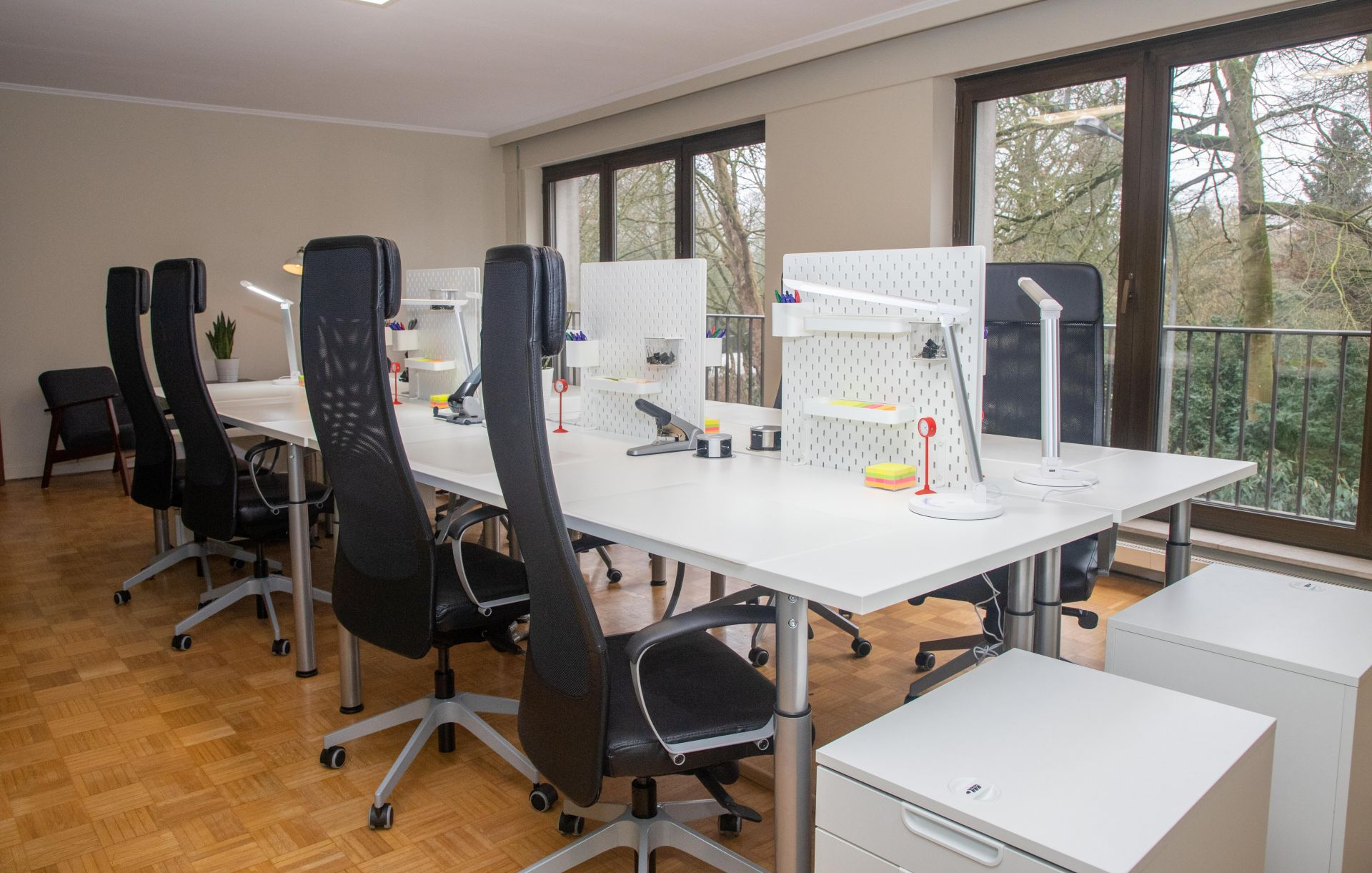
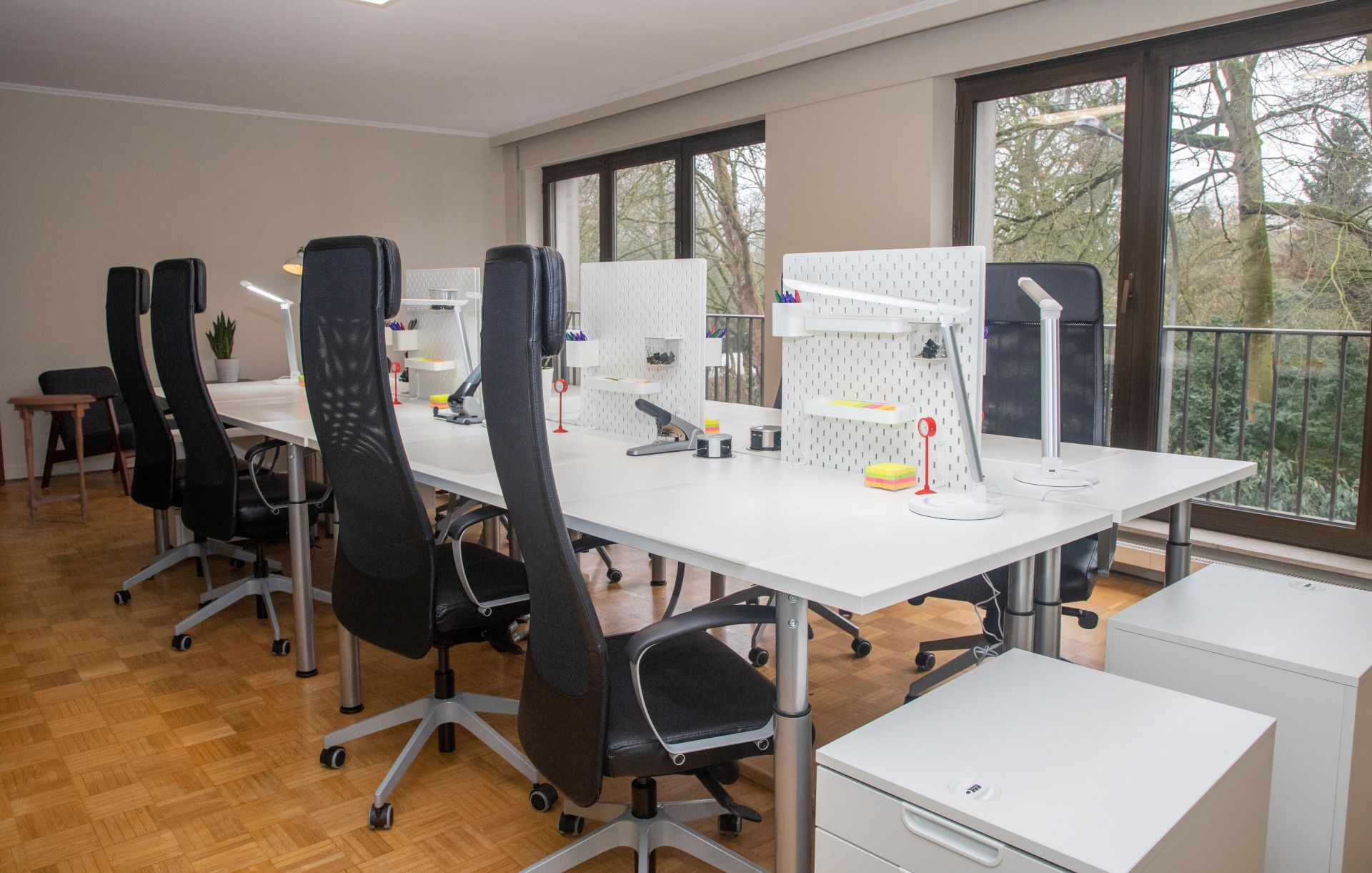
+ side table (77, 456)
